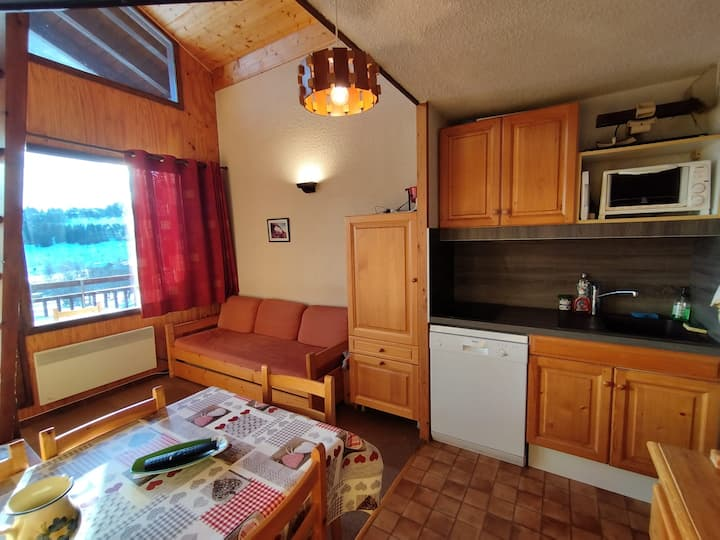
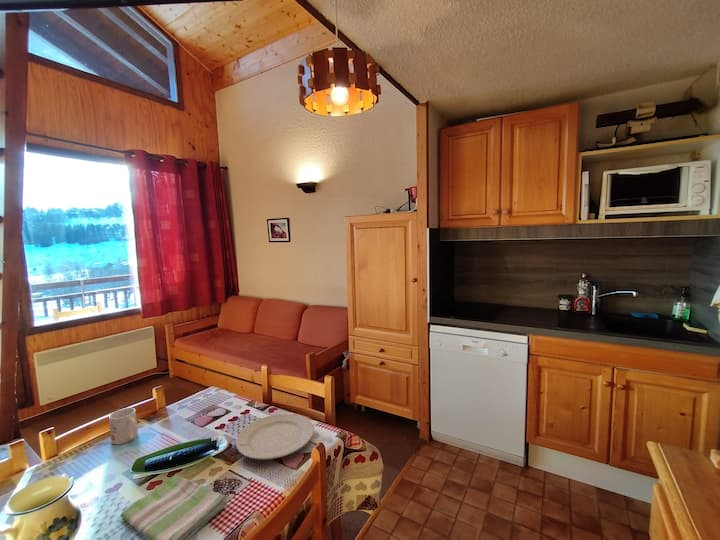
+ dish towel (175, 506)
+ mug (126, 426)
+ chinaware (276, 436)
